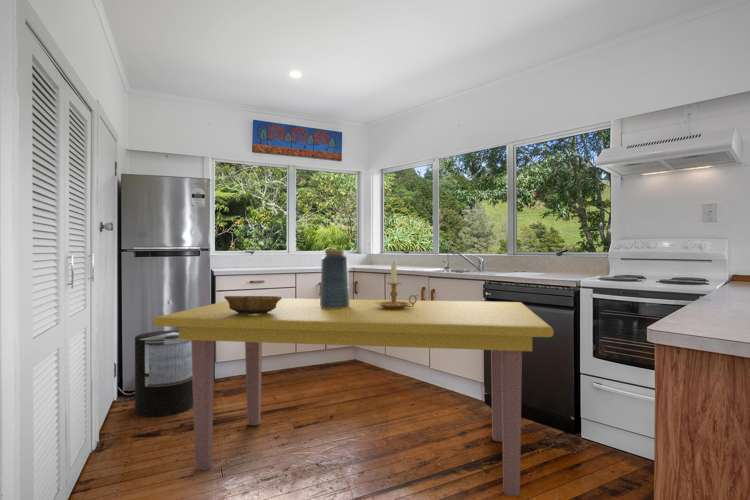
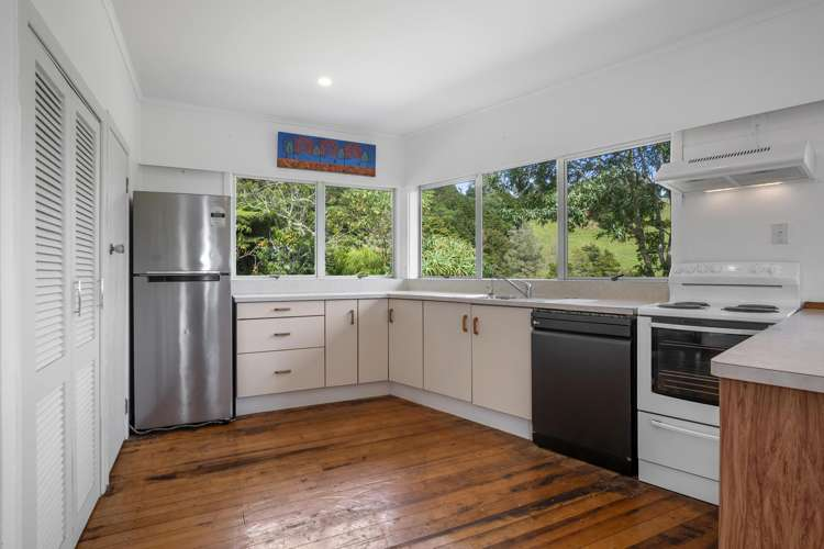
- candle holder (393, 284)
- trash can (165, 371)
- vase (334, 277)
- decorative bowl (253, 303)
- dining table (359, 345)
